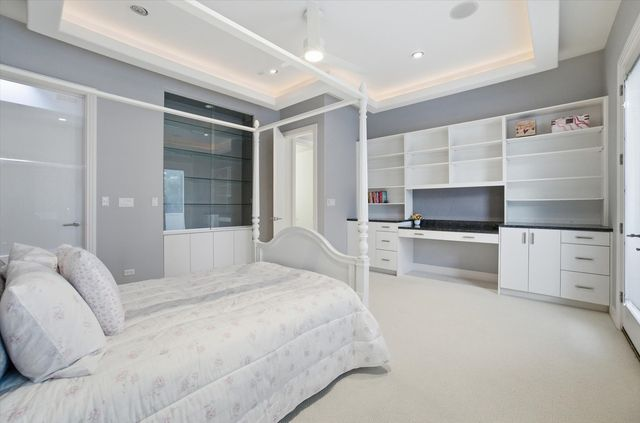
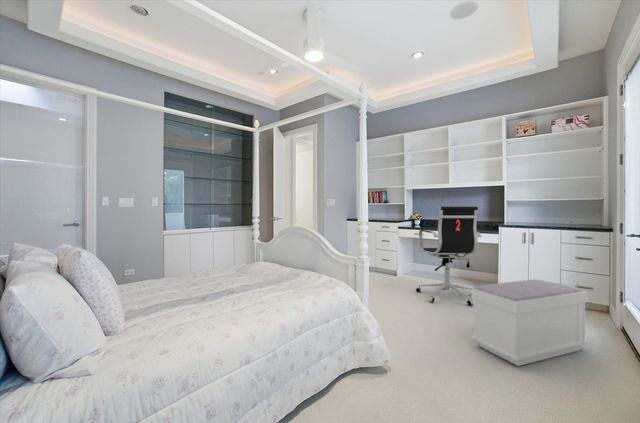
+ bench (527, 316)
+ office chair (449, 251)
